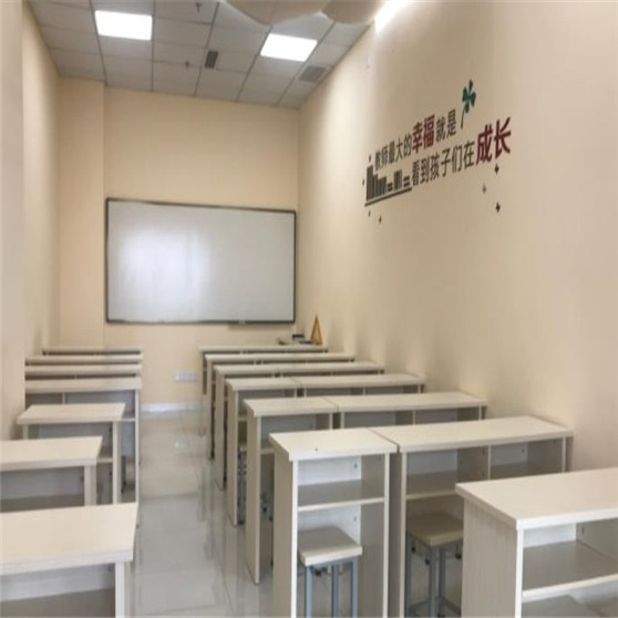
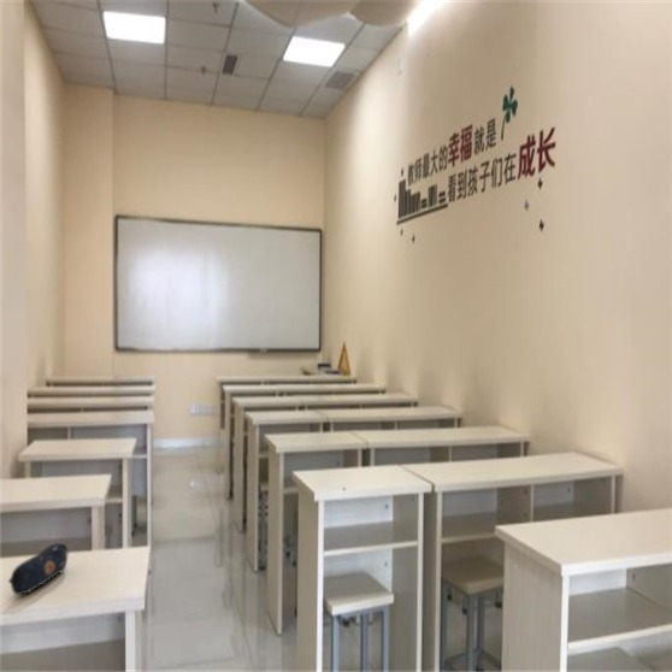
+ pencil case (41, 567)
